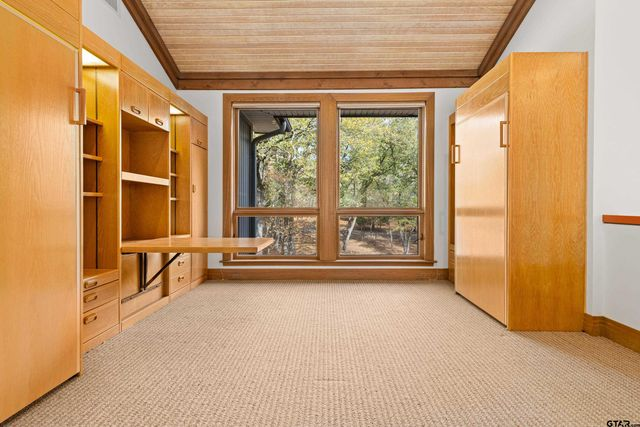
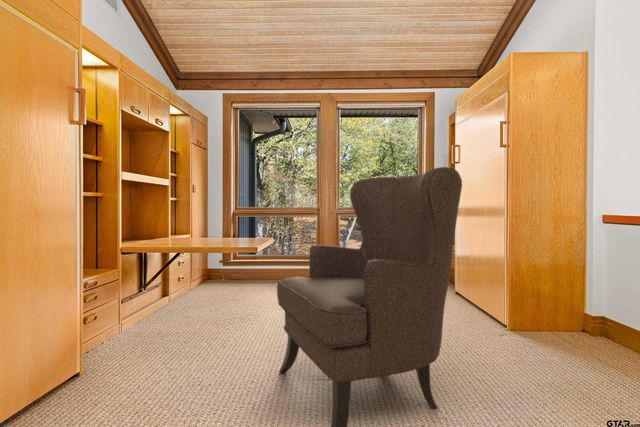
+ chair (369, 281)
